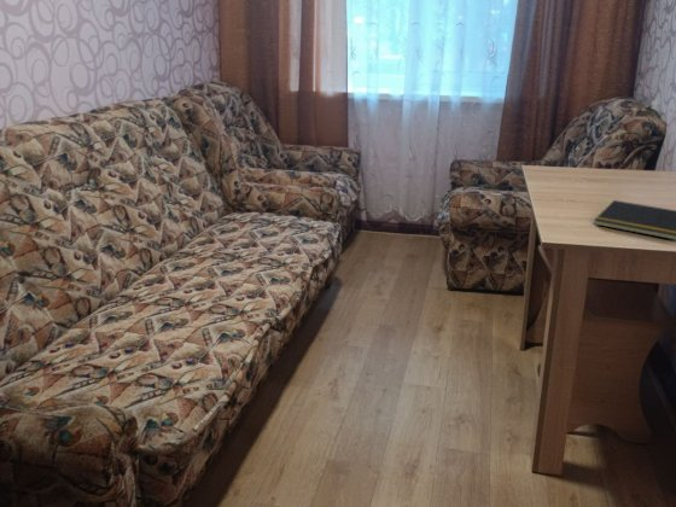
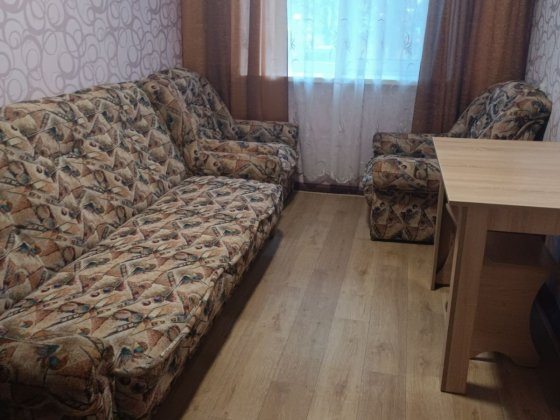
- notepad (643, 218)
